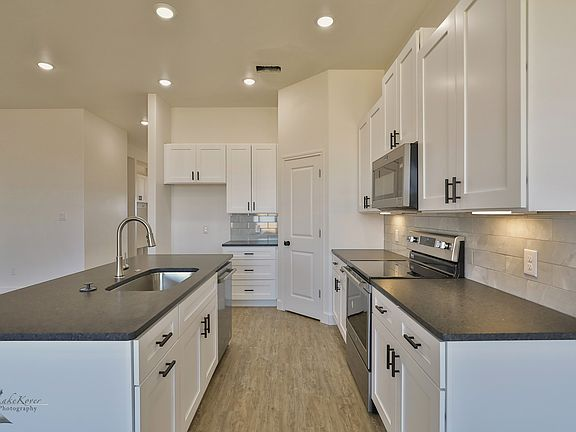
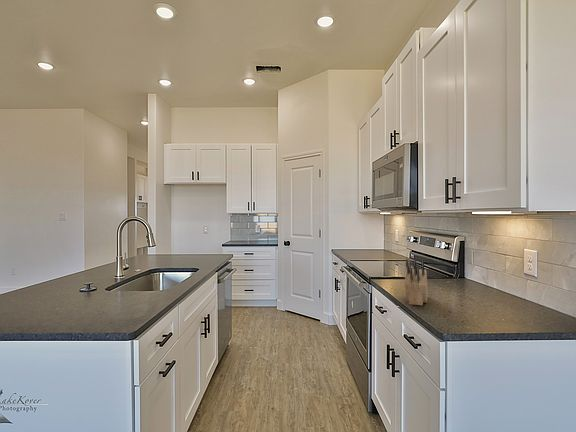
+ knife block (416, 279)
